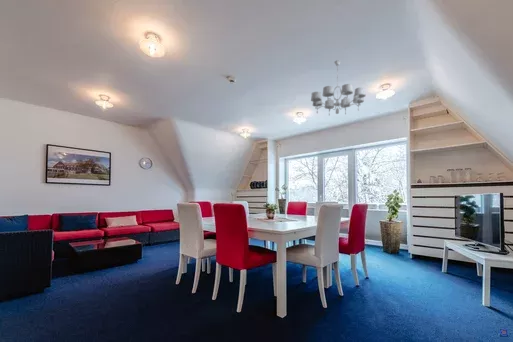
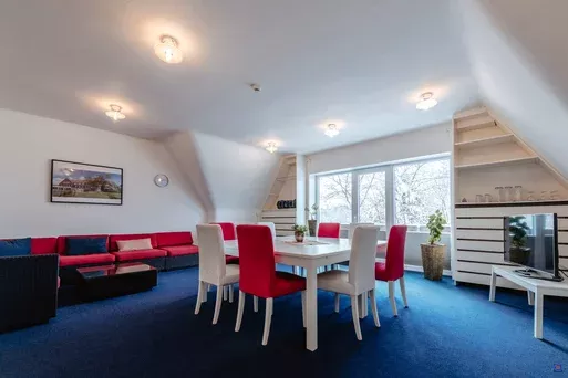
- chandelier (337, 86)
